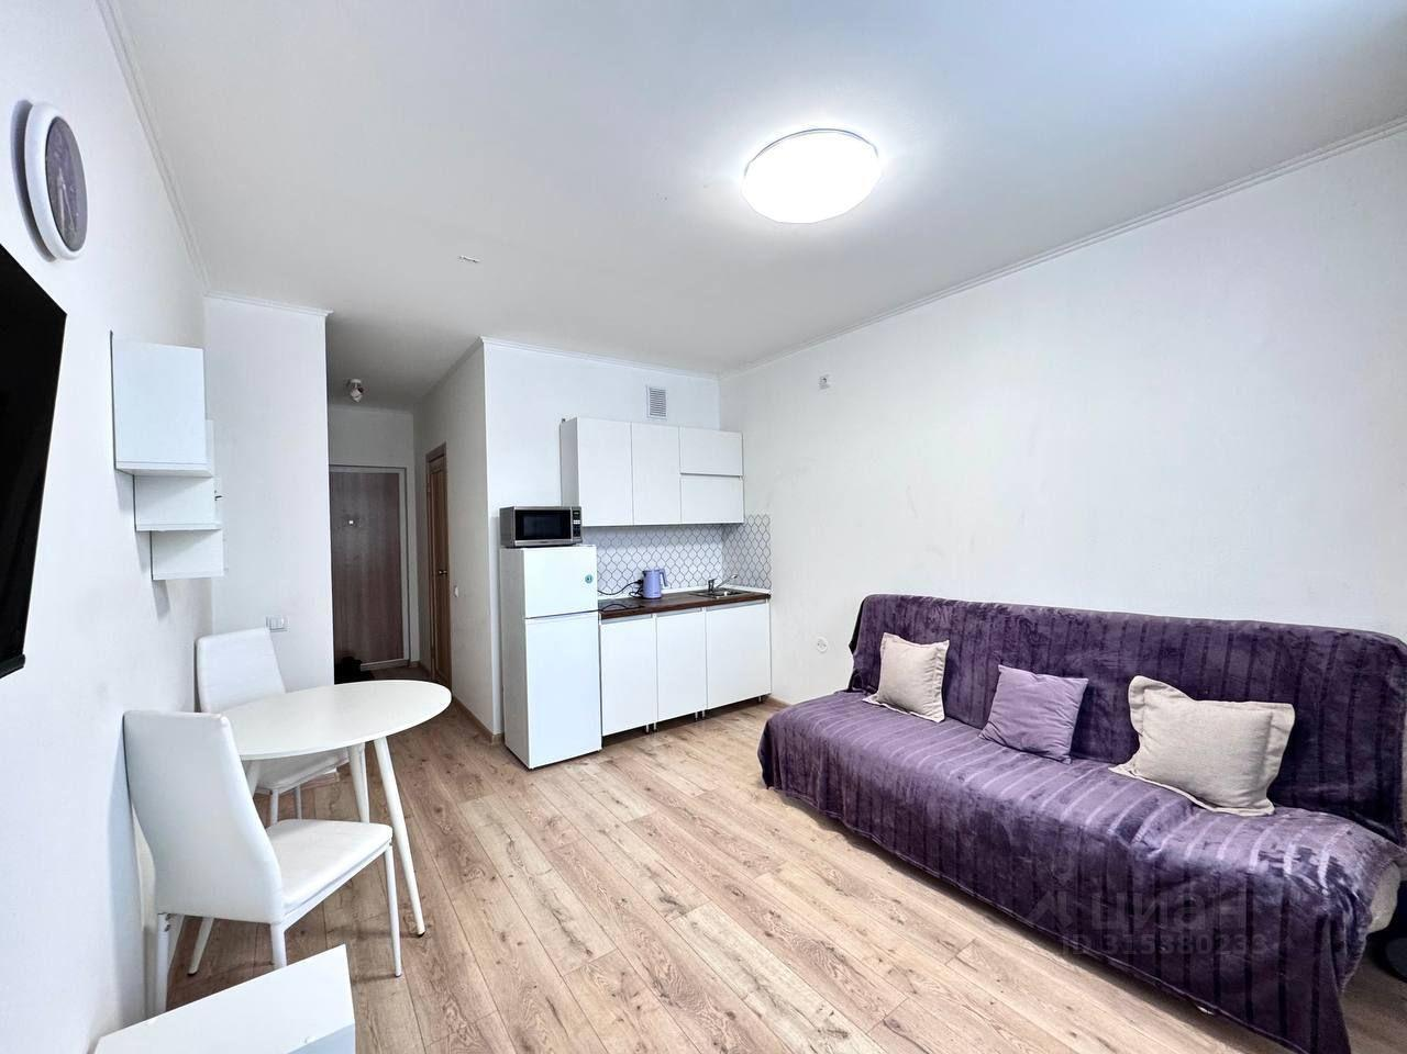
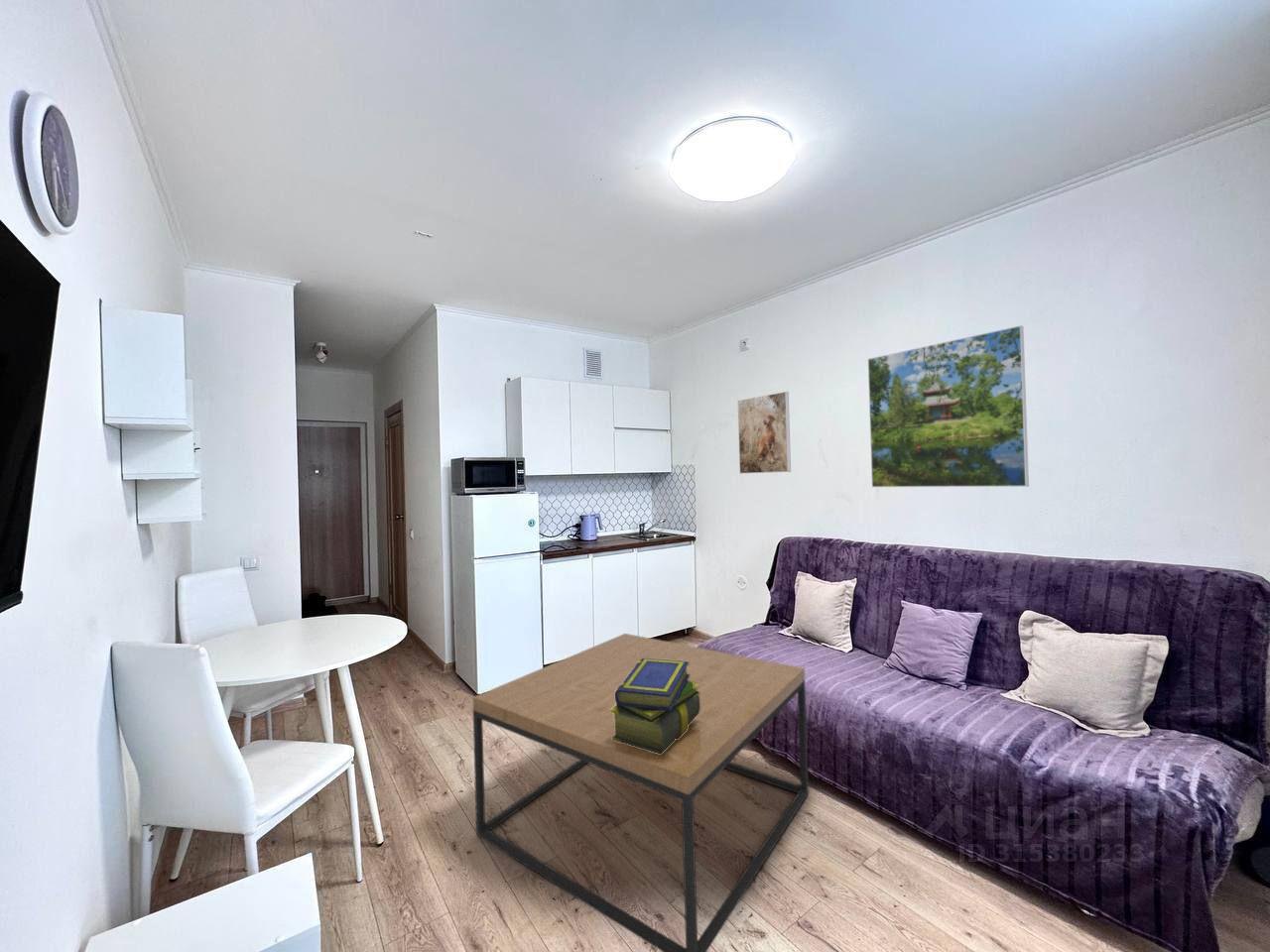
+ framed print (763, 434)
+ coffee table (647, 750)
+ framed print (939, 416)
+ stack of books (657, 700)
